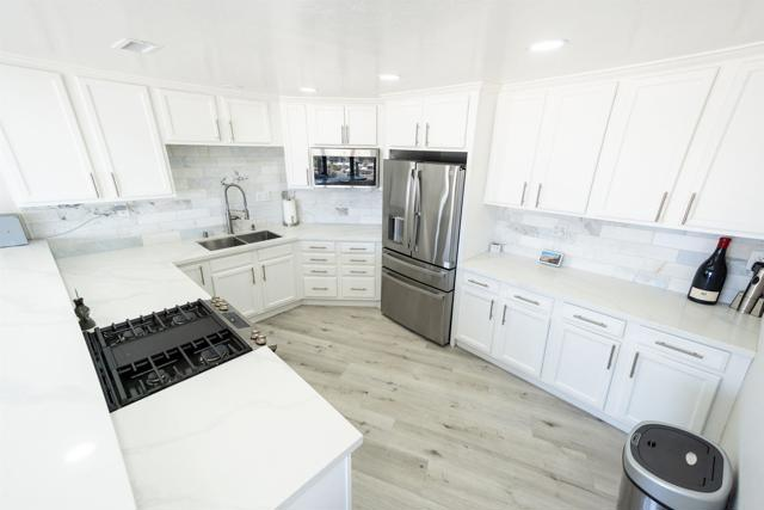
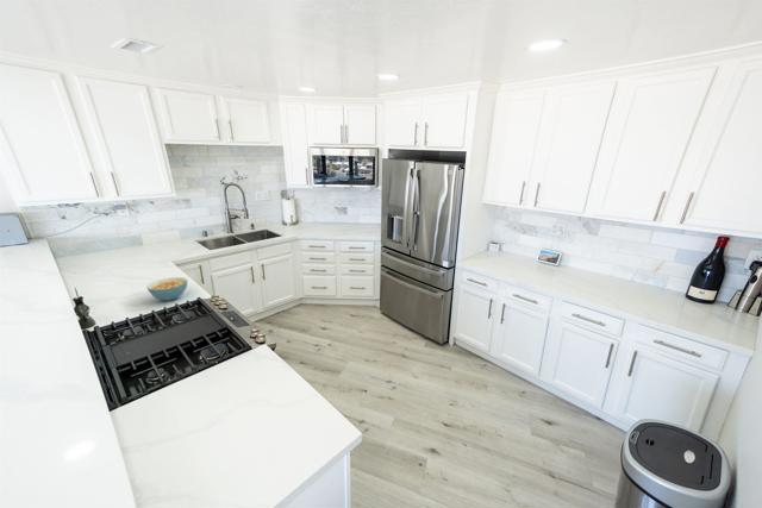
+ cereal bowl (169, 290)
